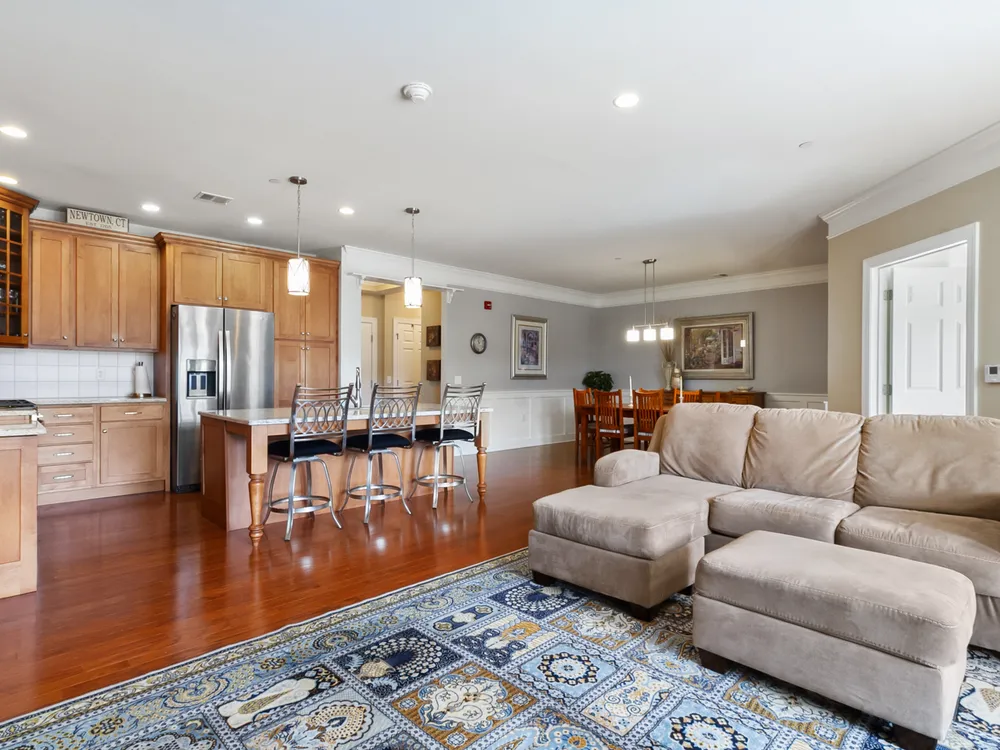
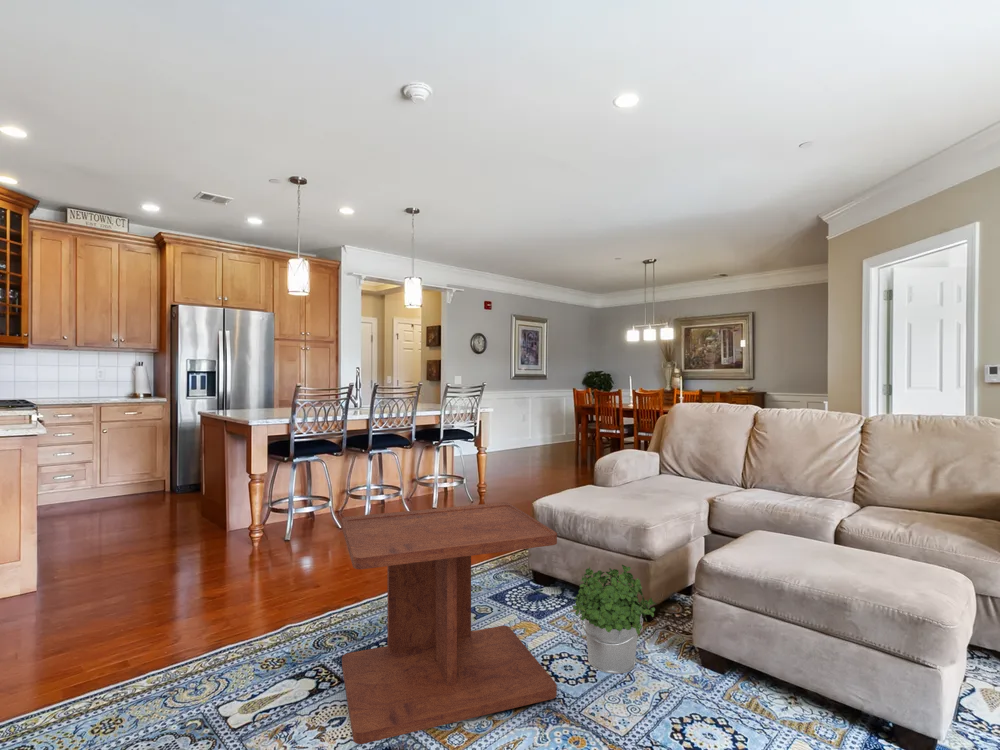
+ side table (444, 604)
+ potted plant (613, 616)
